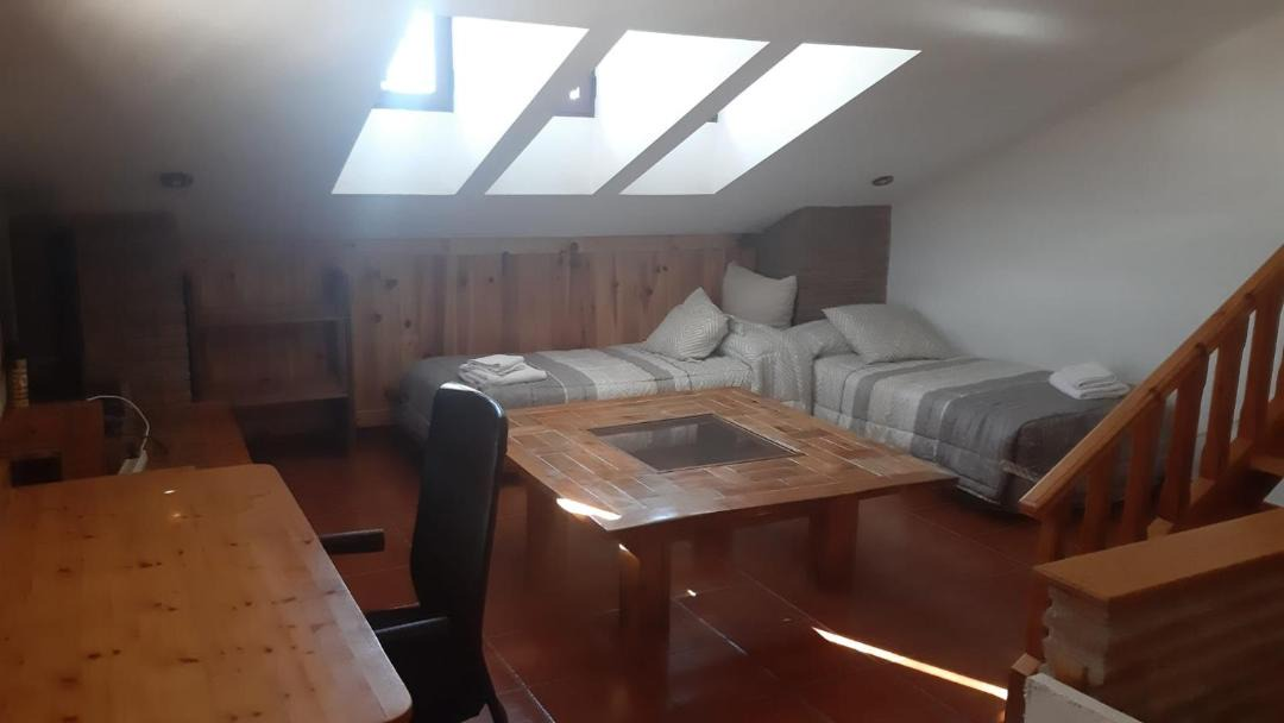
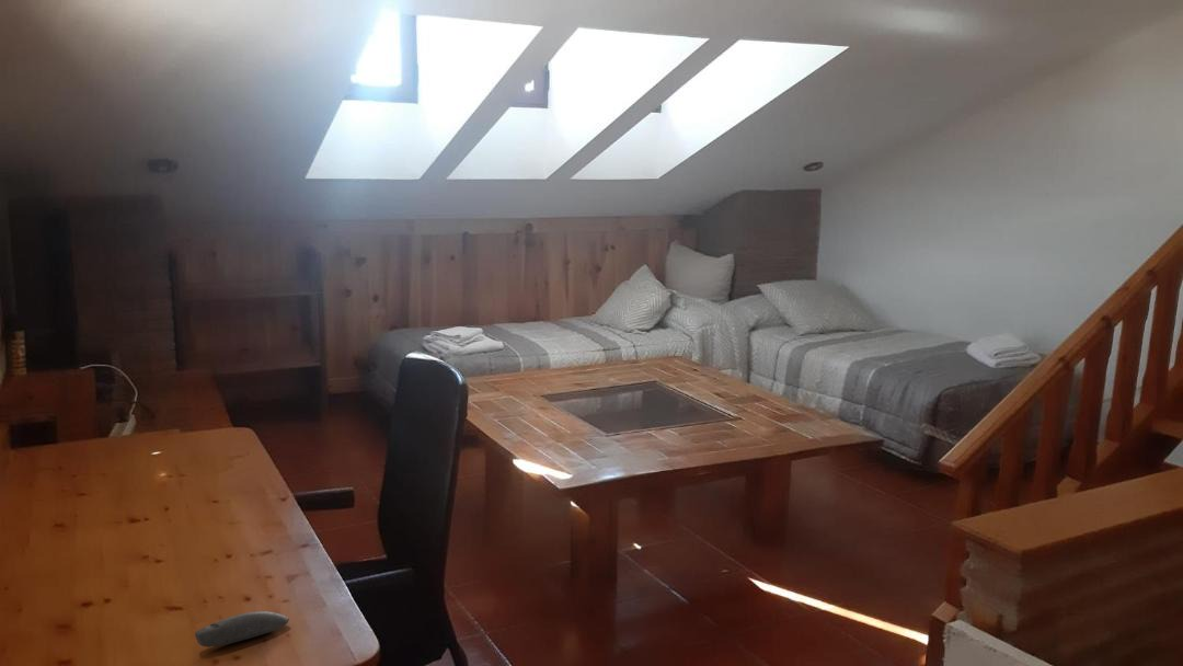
+ computer mouse (243, 625)
